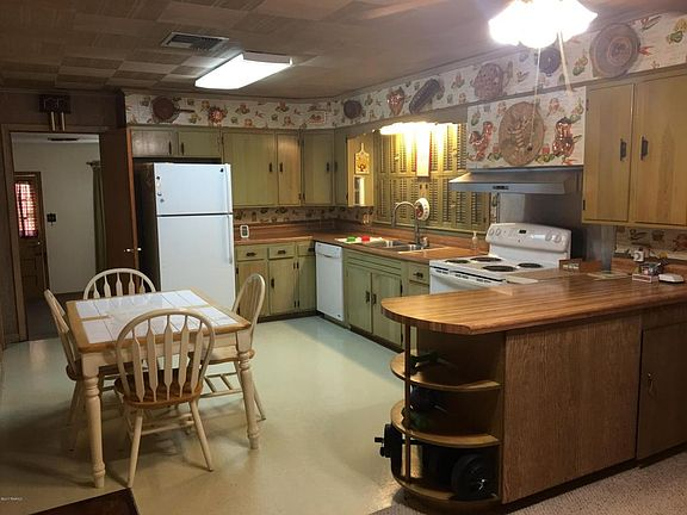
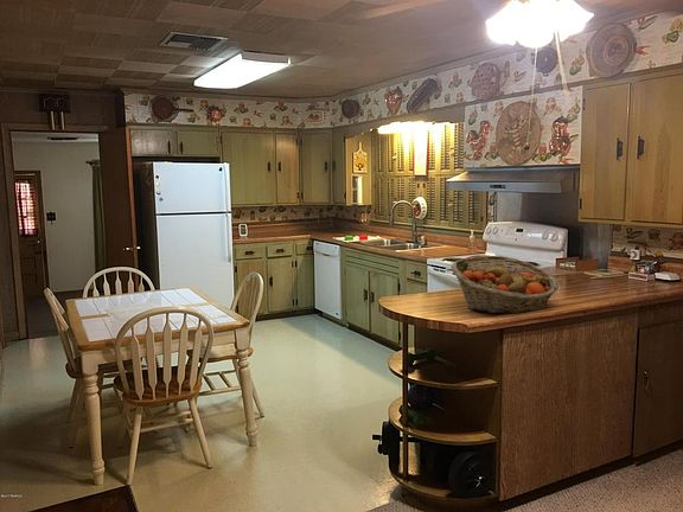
+ fruit basket (503, 283)
